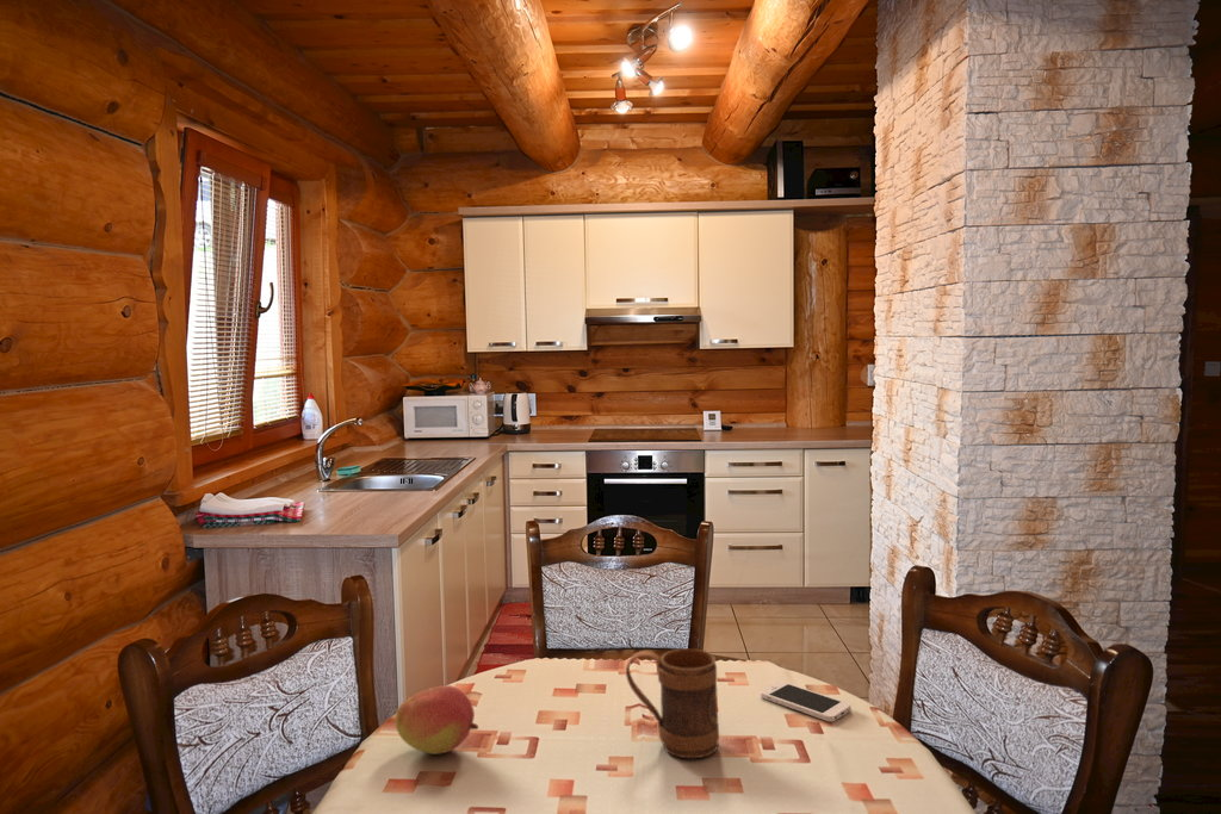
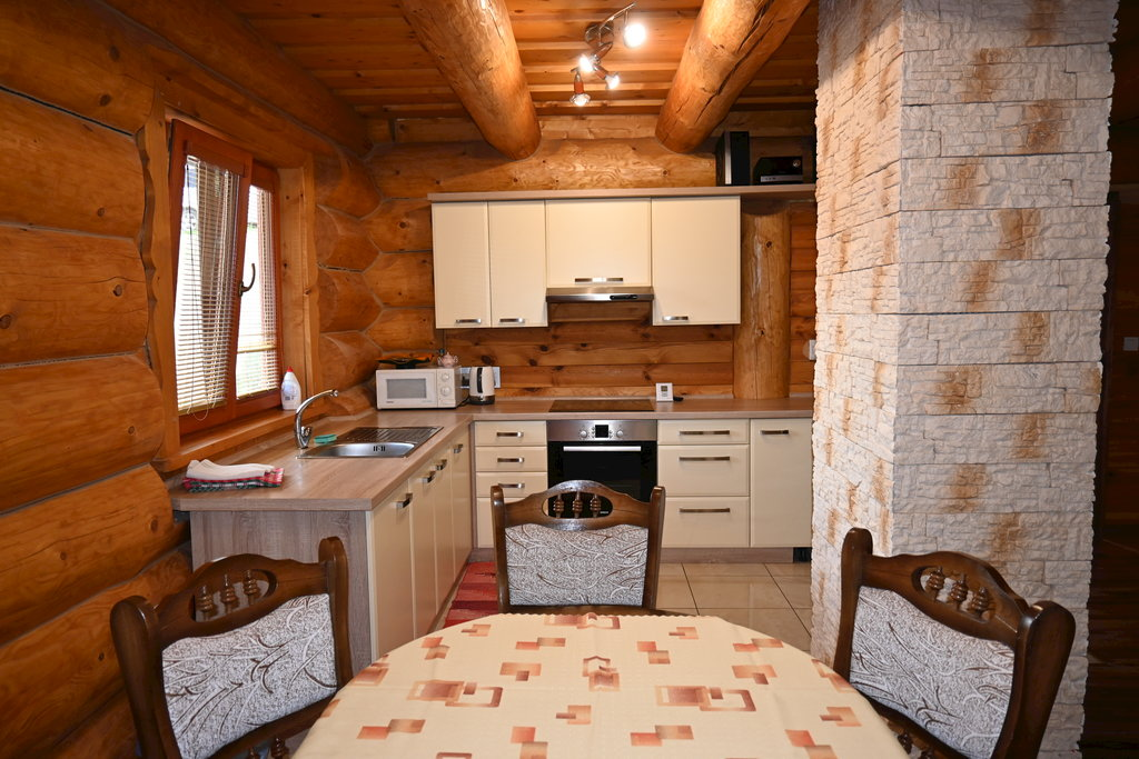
- smartphone (804, 700)
- mug (673, 700)
- fruit (436, 719)
